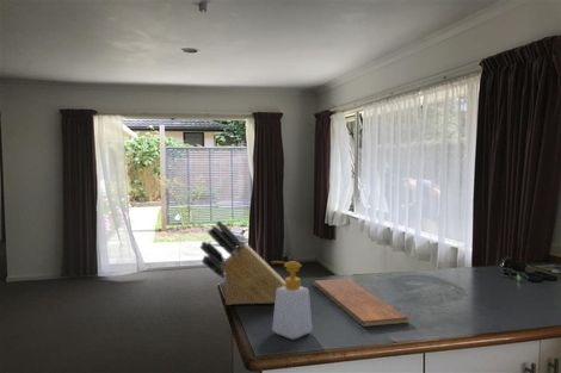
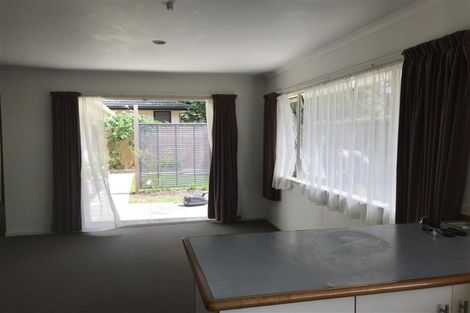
- chopping board (355, 298)
- soap bottle (286, 296)
- knife block (247, 260)
